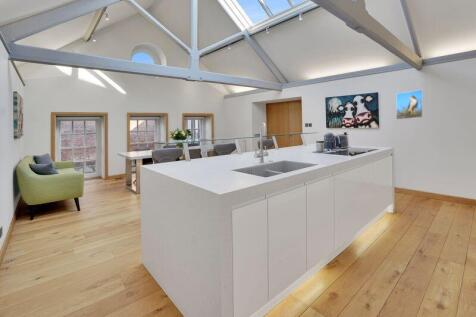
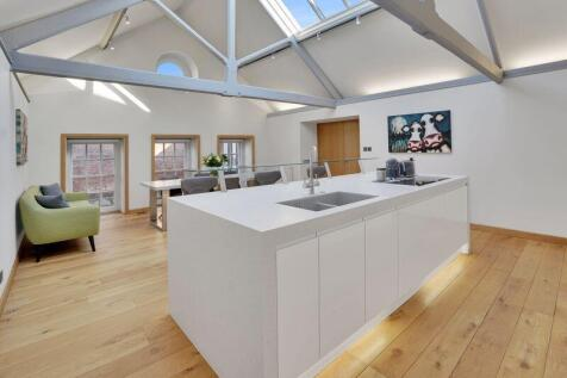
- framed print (409, 105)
